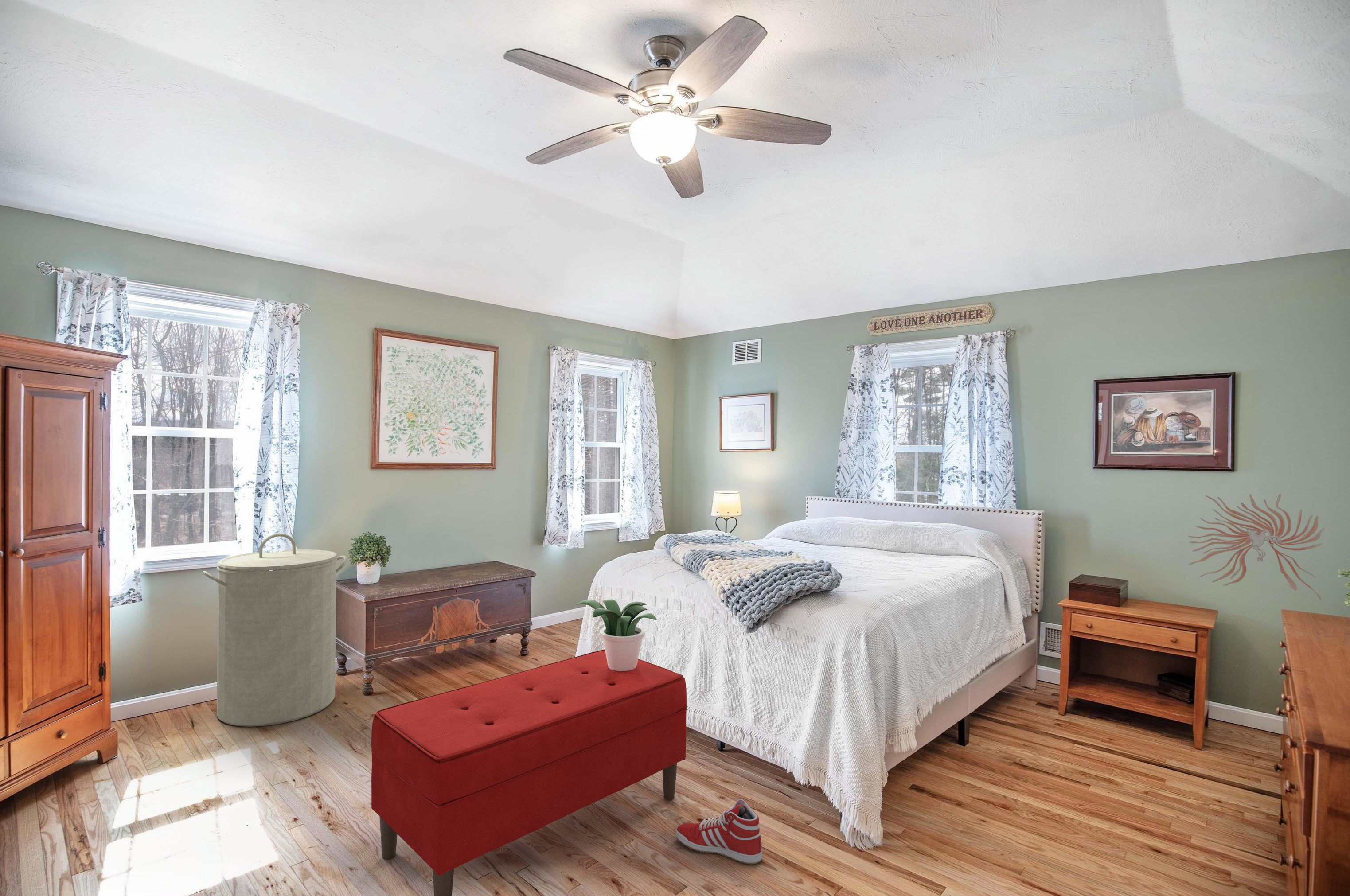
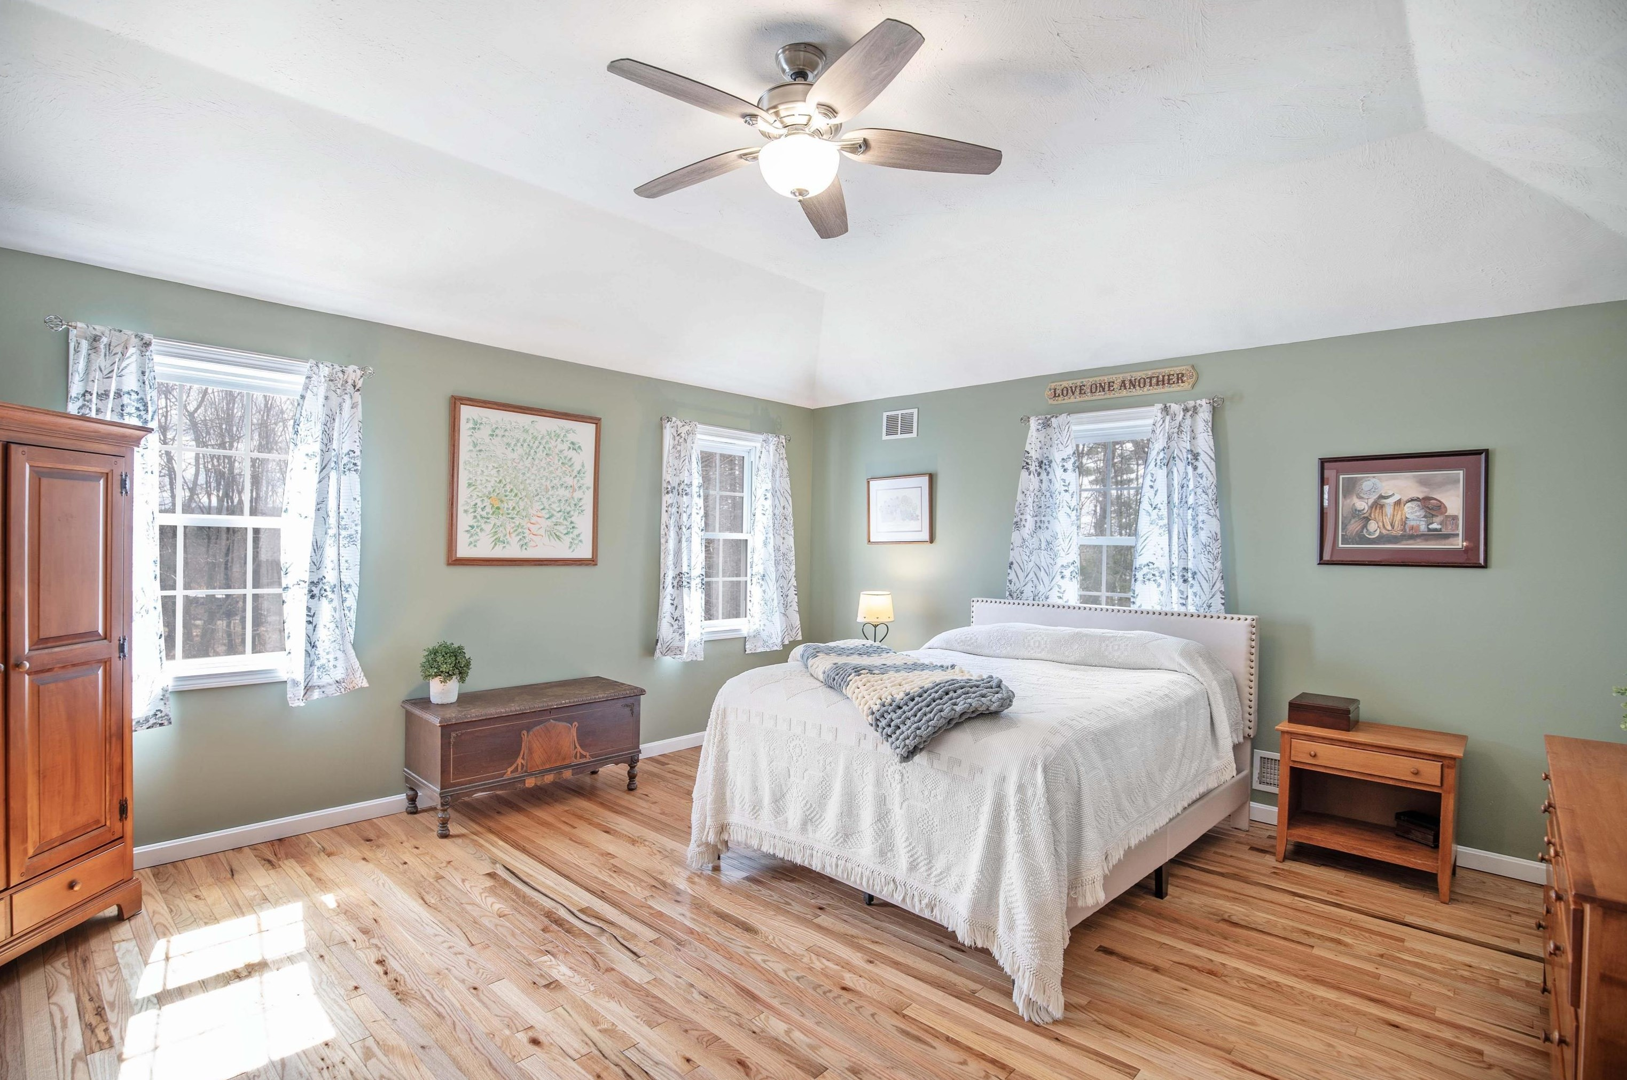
- wall sculpture (1252, 542)
- potted plant (616, 634)
- bench (541, 758)
- laundry hamper (279, 619)
- sneaker (718, 824)
